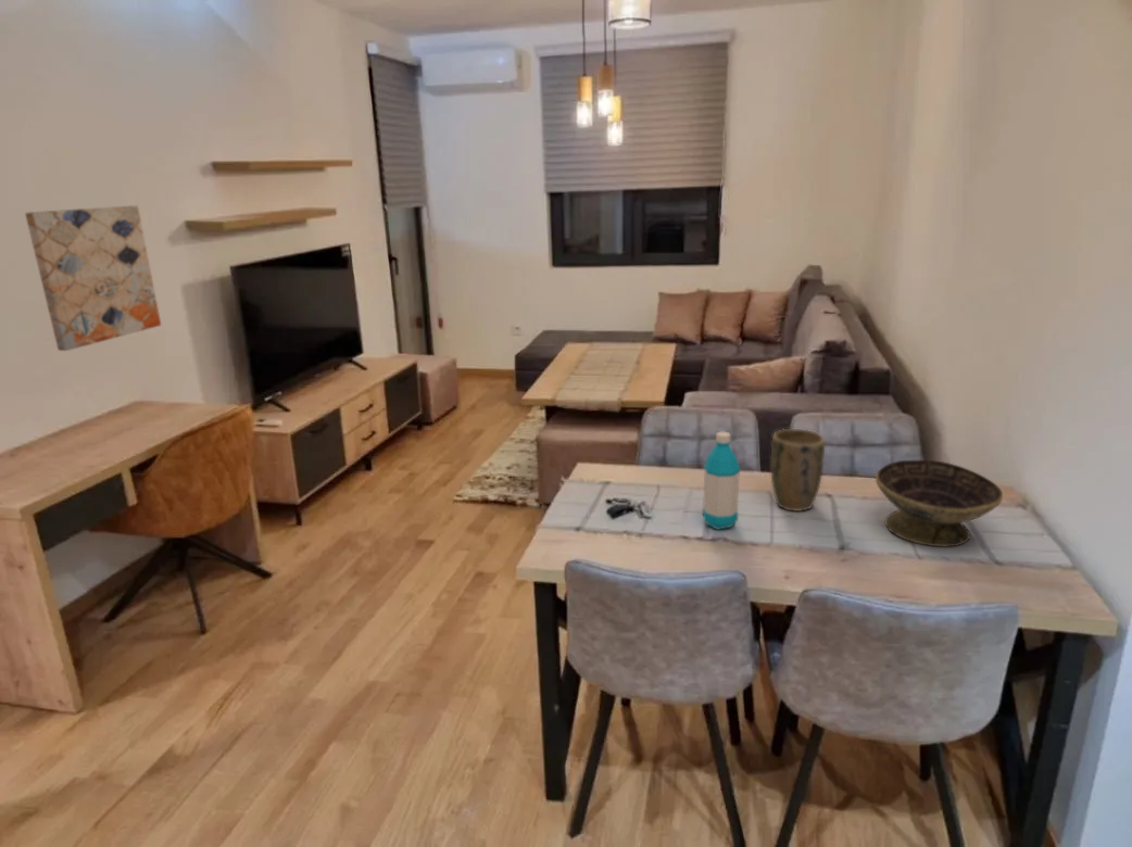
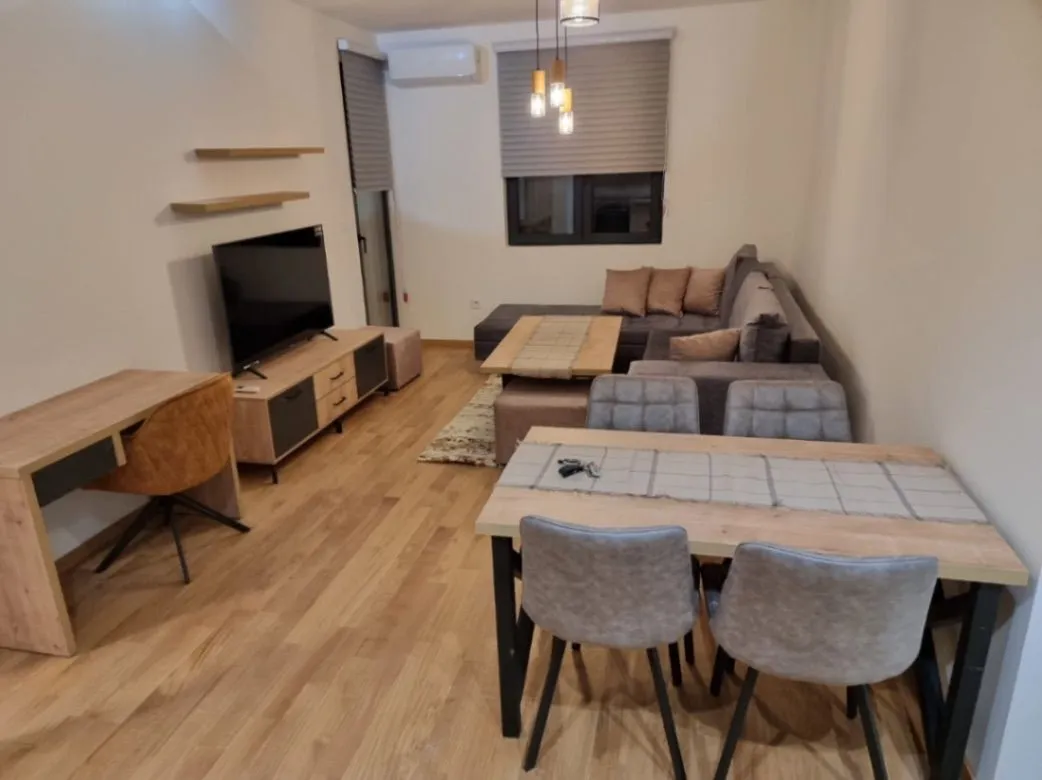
- water bottle (721, 480)
- decorative bowl (934, 505)
- wall art (99, 275)
- plant pot (795, 470)
